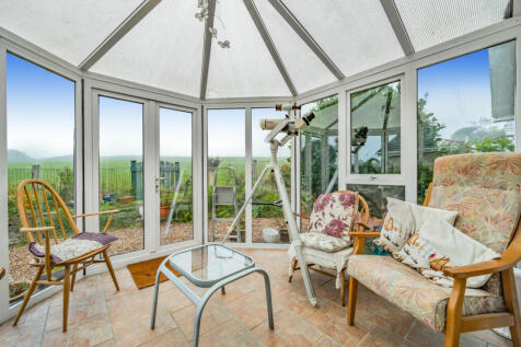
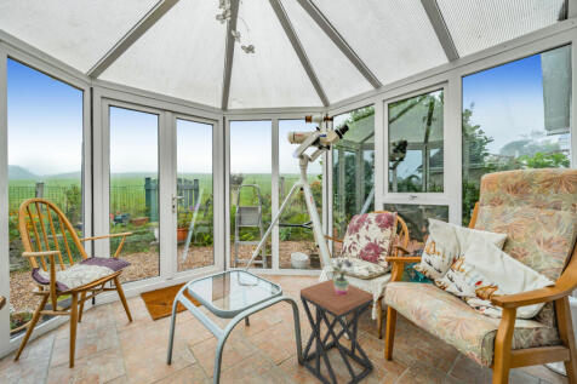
+ potted plant (343, 268)
+ stool (333, 326)
